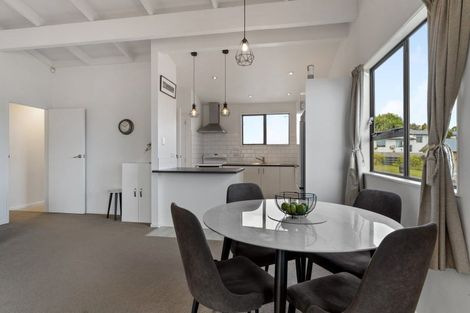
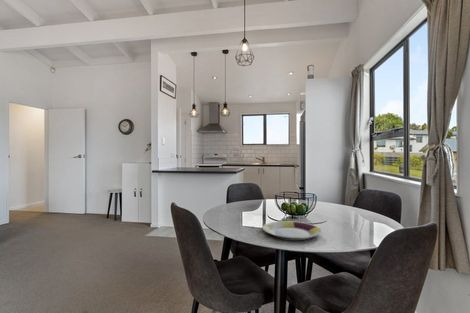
+ plate (291, 230)
